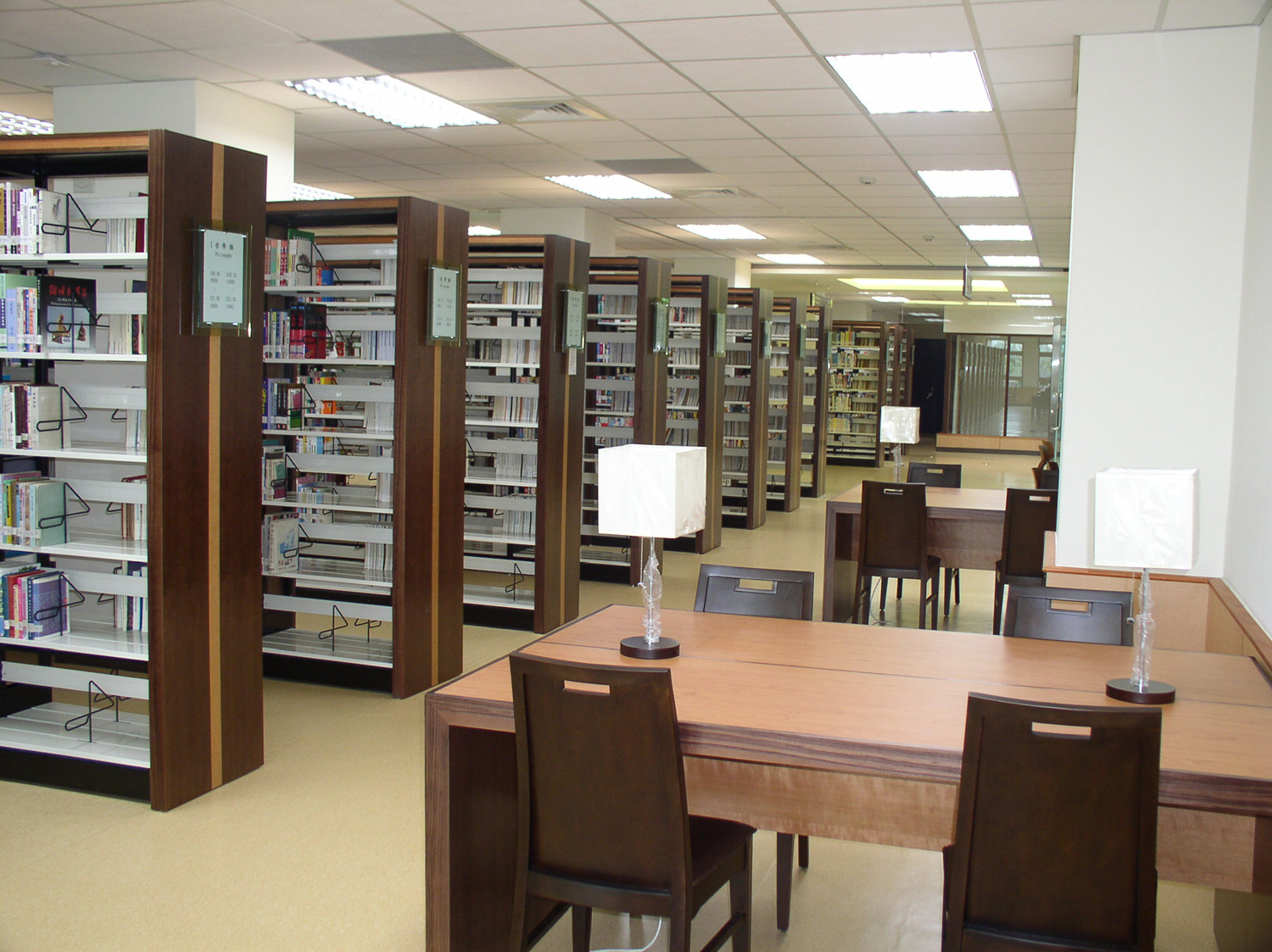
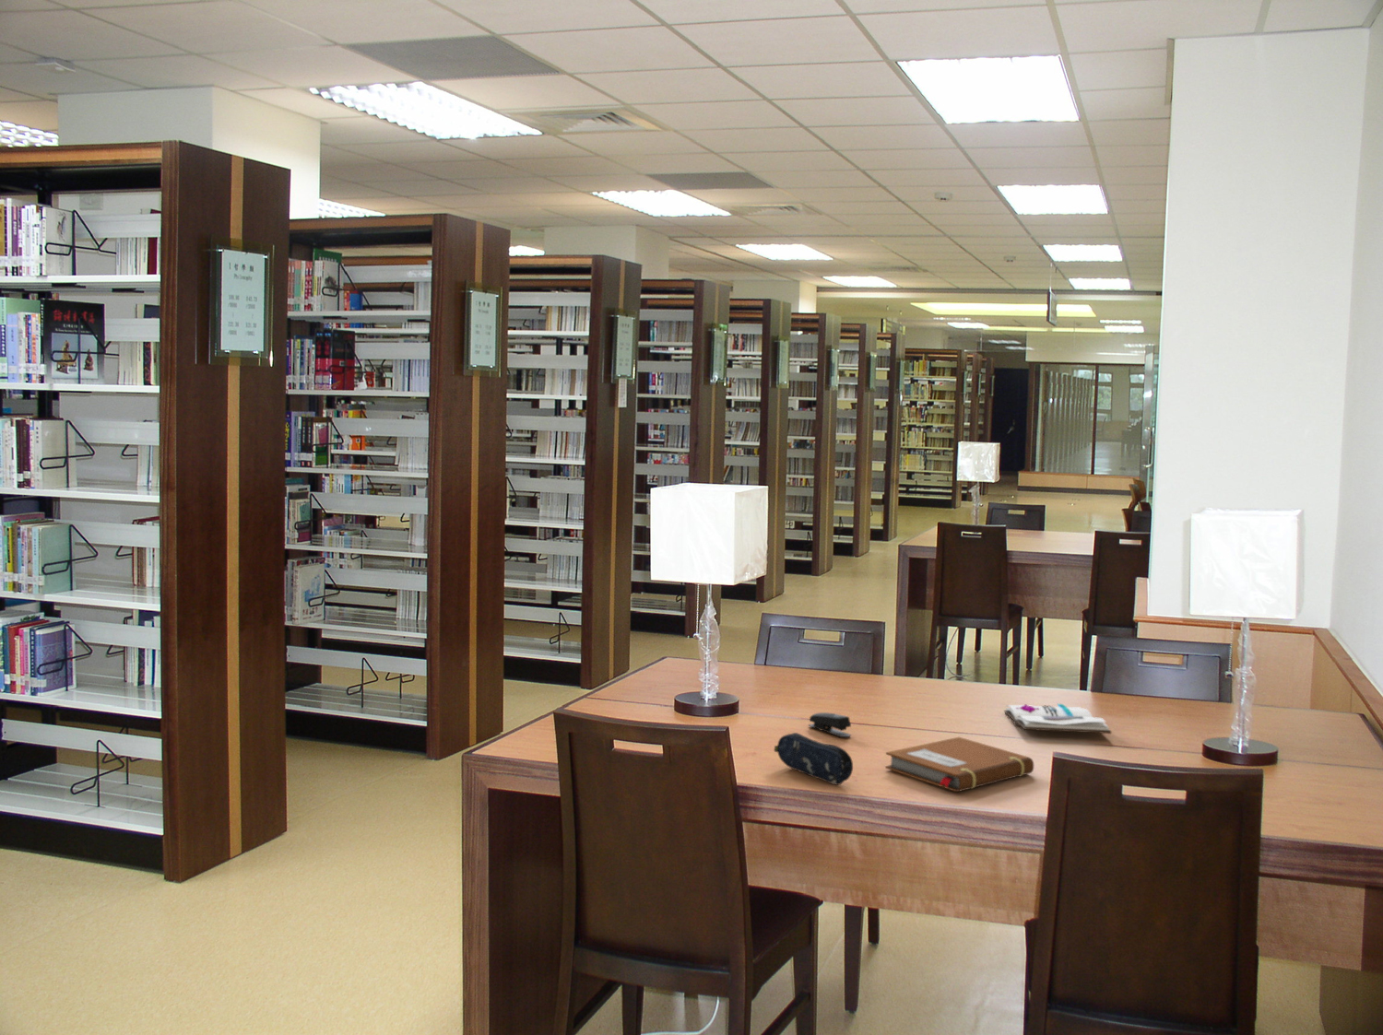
+ notebook (957, 763)
+ stapler (828, 721)
+ pencil case (814, 758)
+ book (1055, 718)
